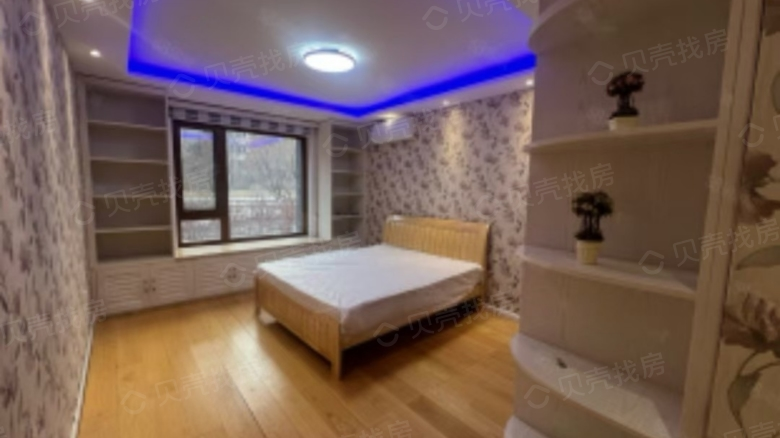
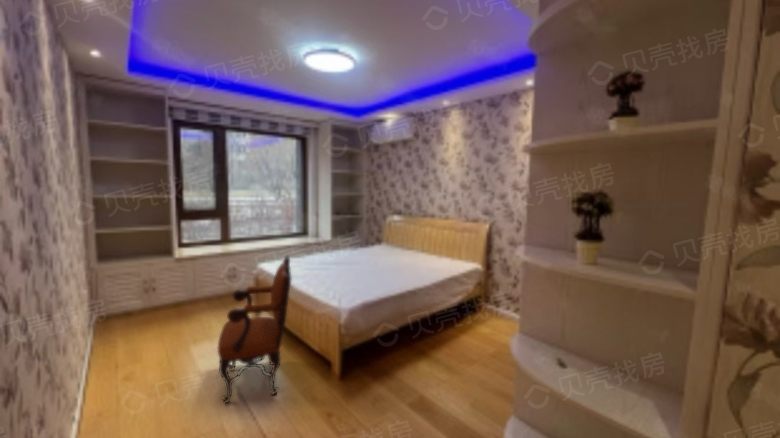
+ armchair (256, 319)
